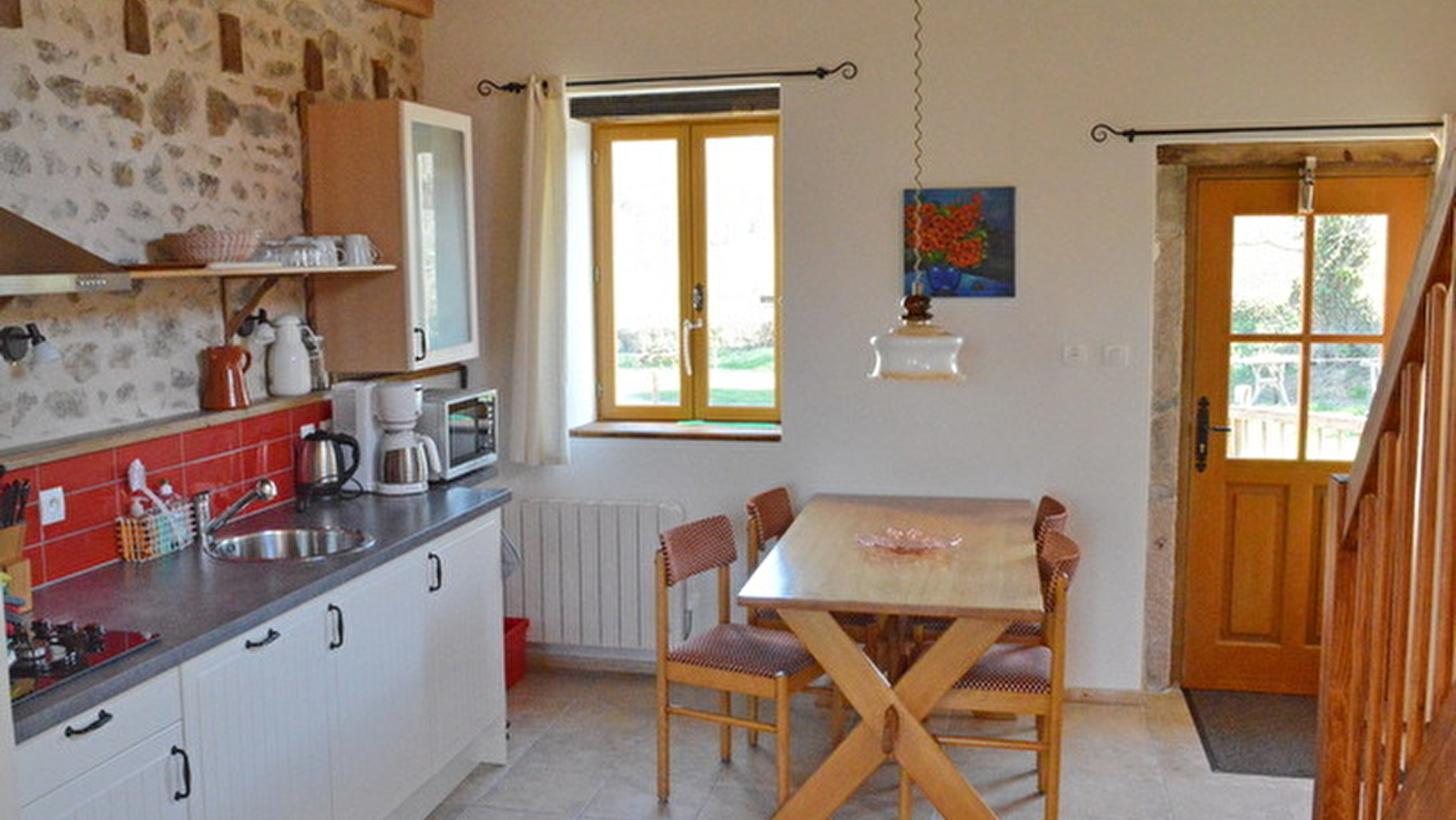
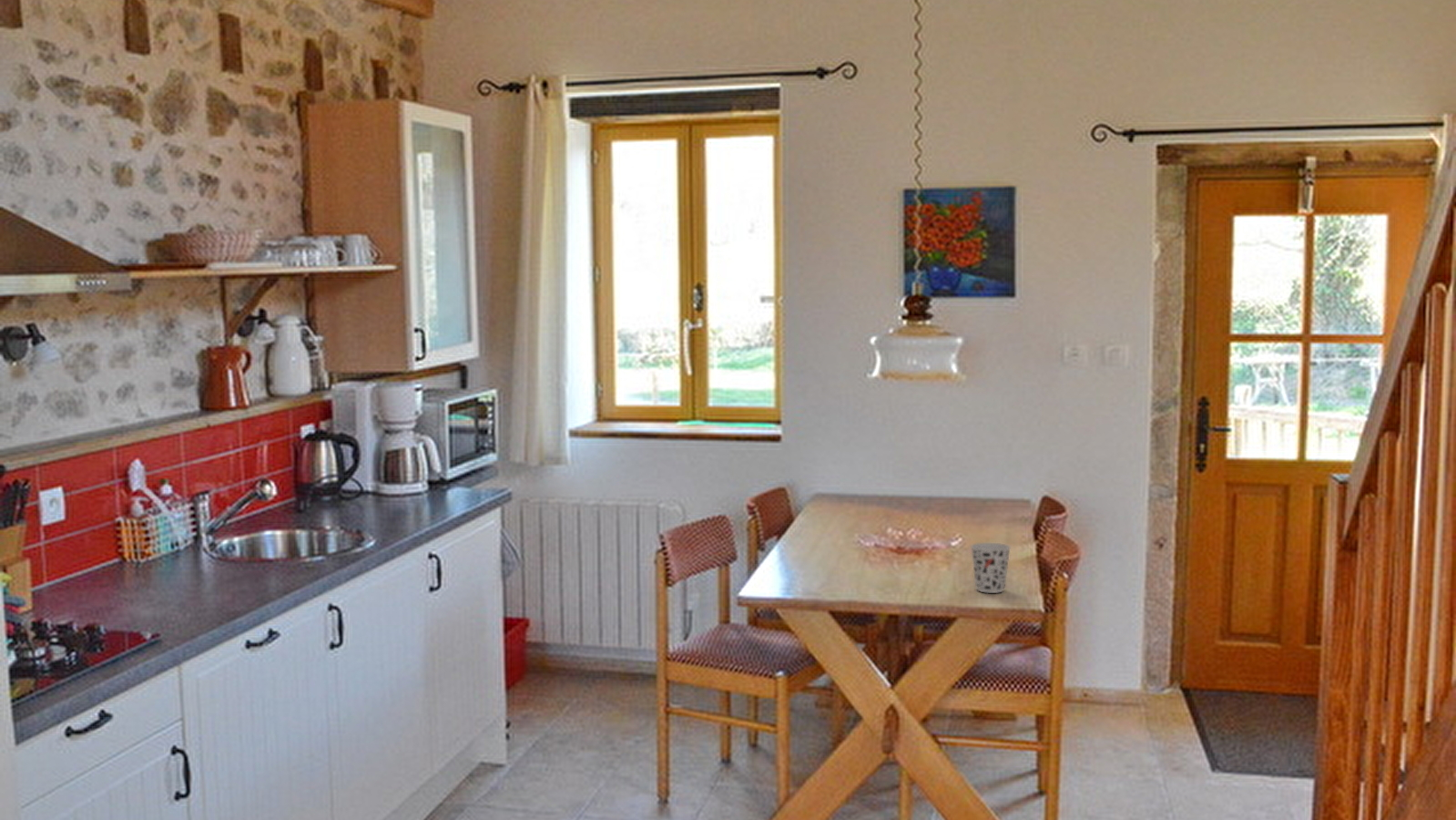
+ cup (990, 568)
